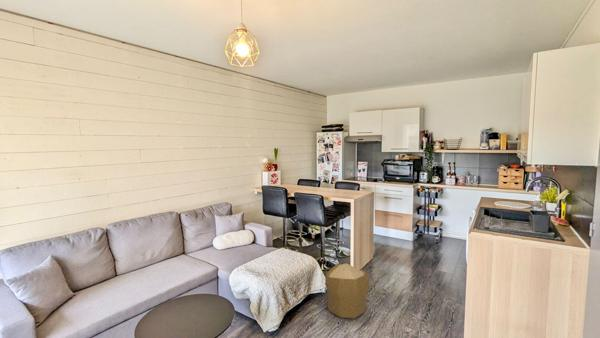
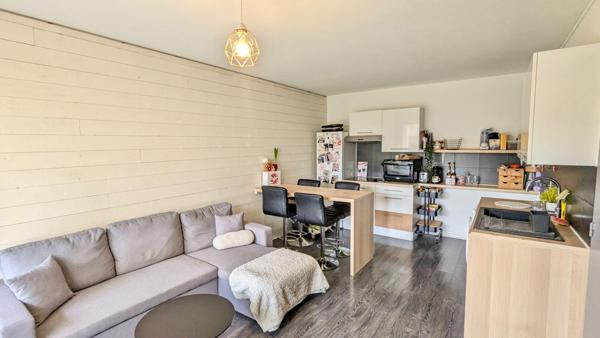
- pouf (346, 286)
